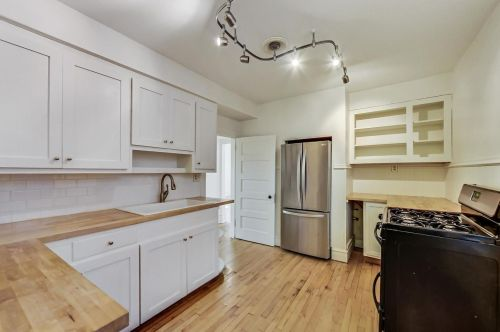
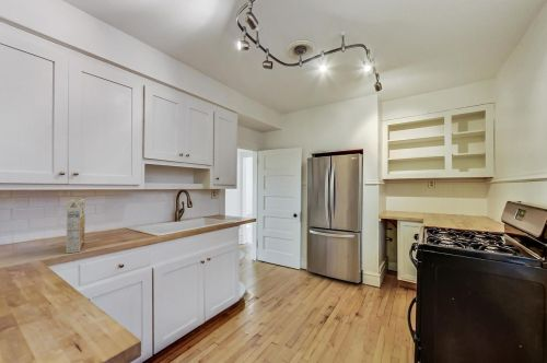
+ cereal box (75, 223)
